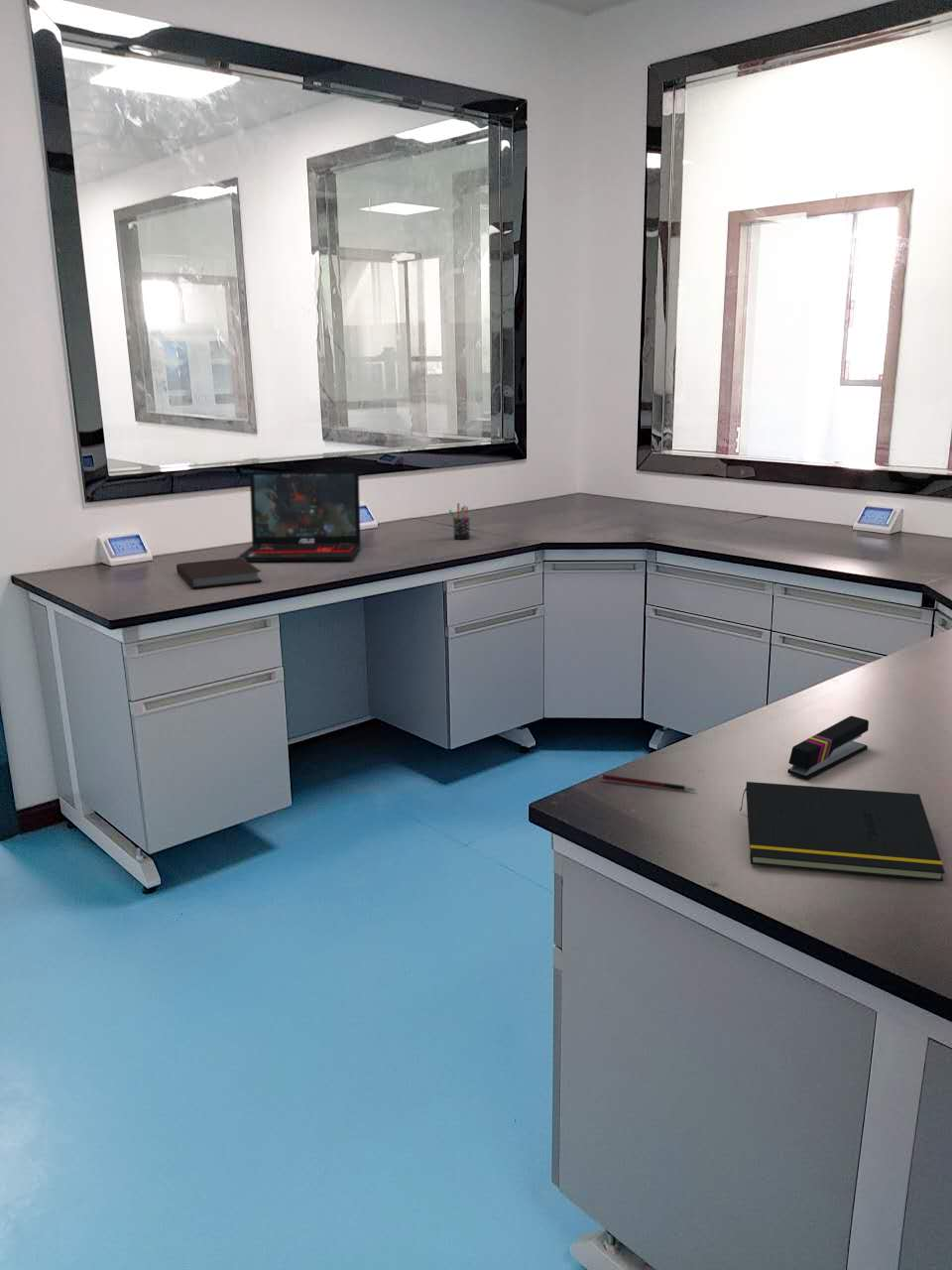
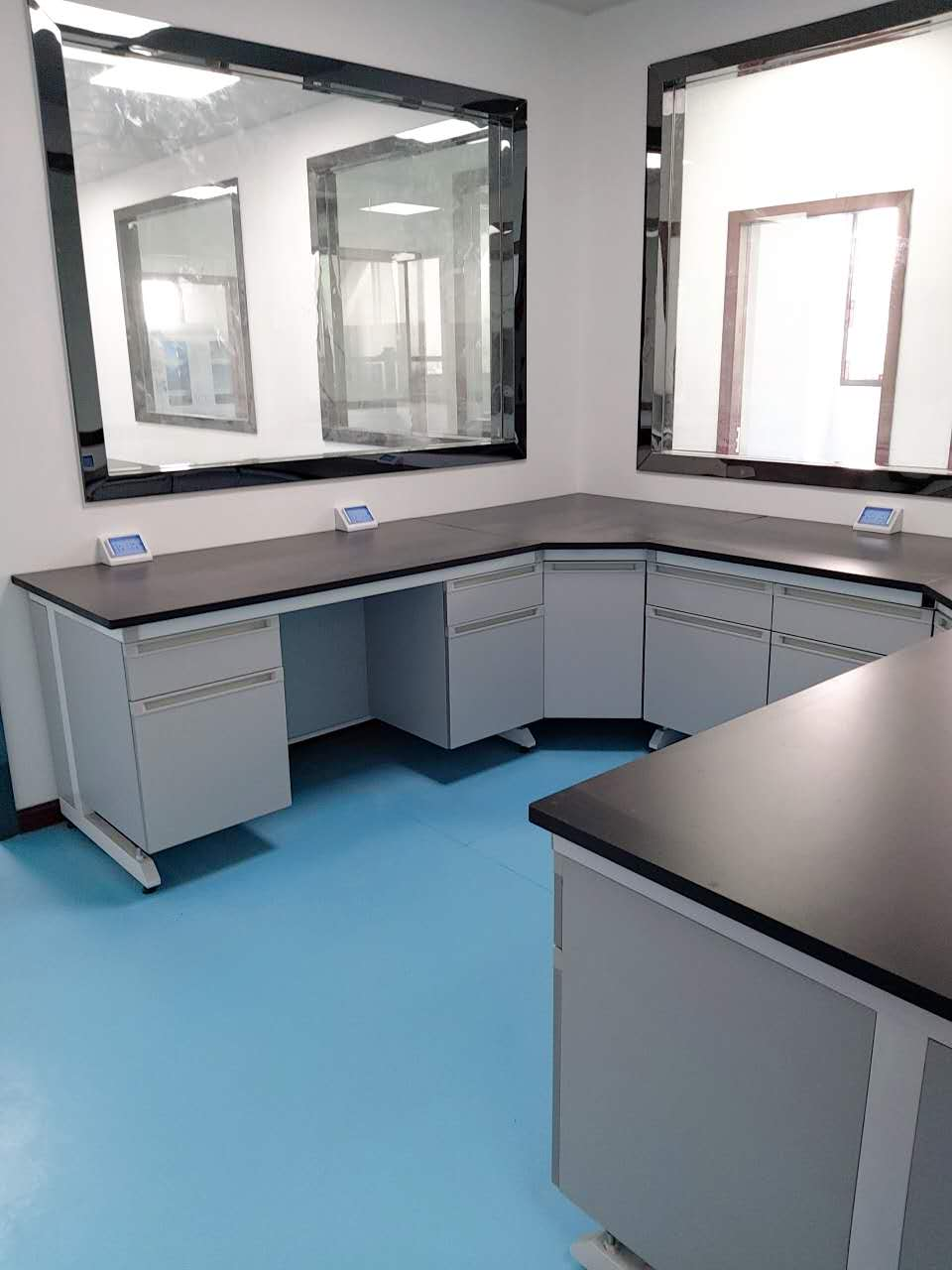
- laptop (299, 515)
- pen (647, 783)
- pen holder (459, 521)
- notebook (218, 572)
- stapler (829, 745)
- notepad (838, 827)
